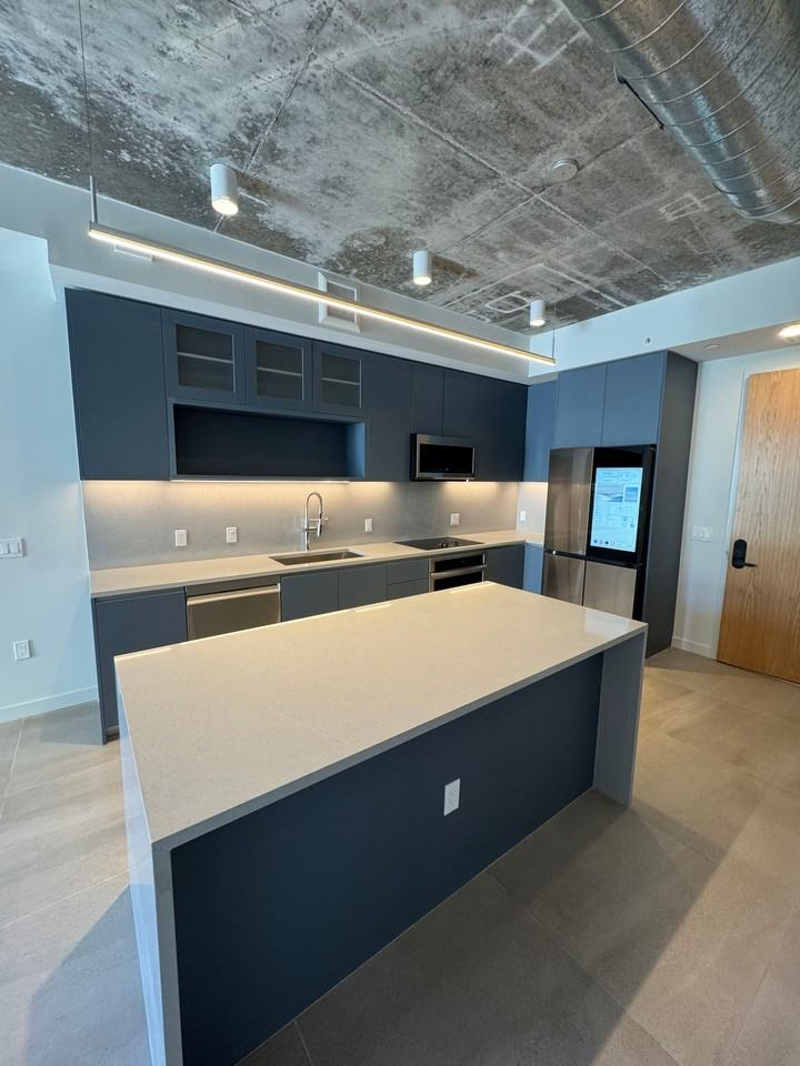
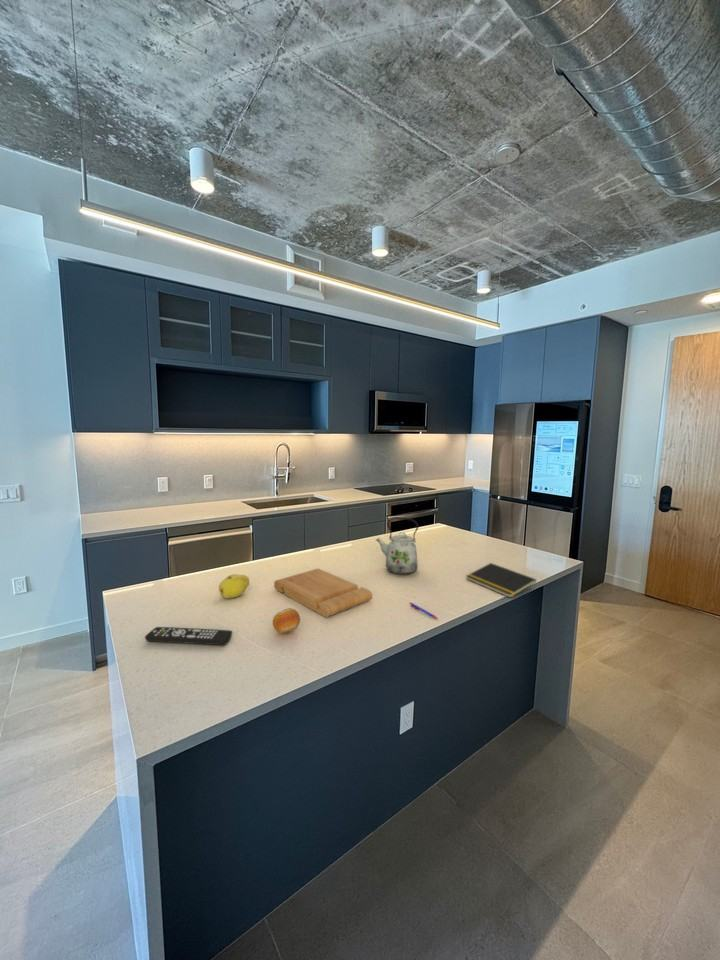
+ notepad (499, 578)
+ pen (423, 610)
+ cutting board (321, 590)
+ fruit (286, 620)
+ kettle (396, 543)
+ fruit (235, 585)
+ remote control (189, 636)
